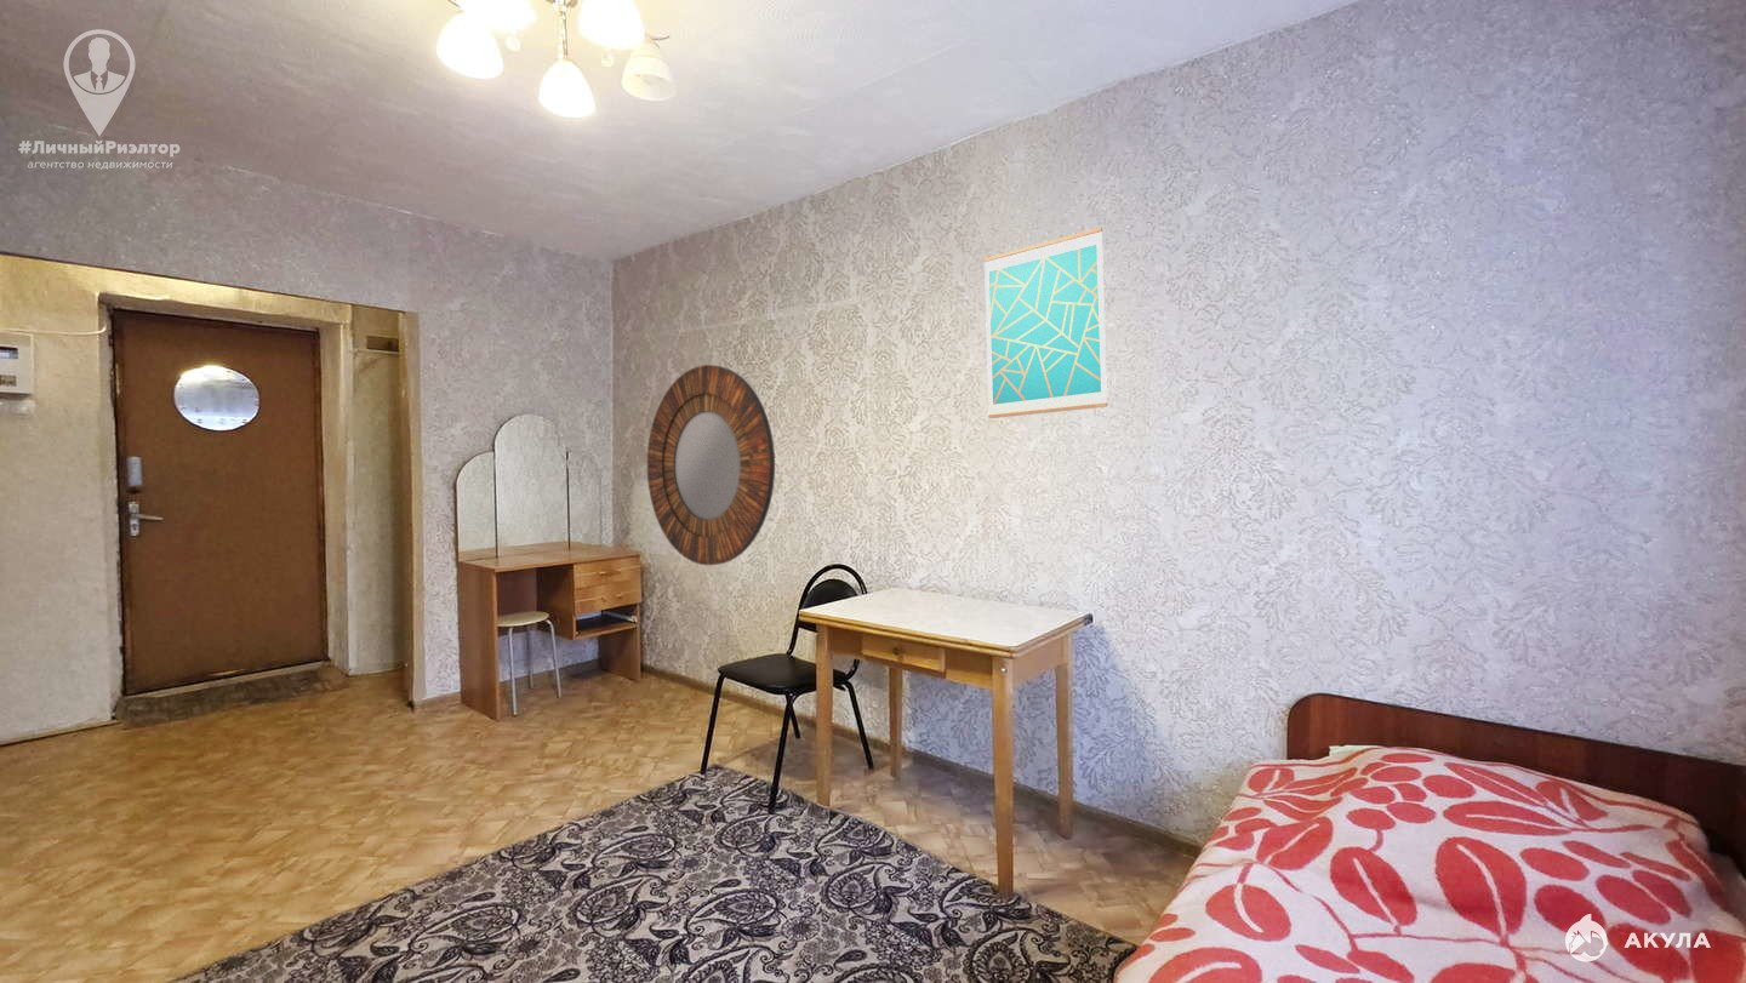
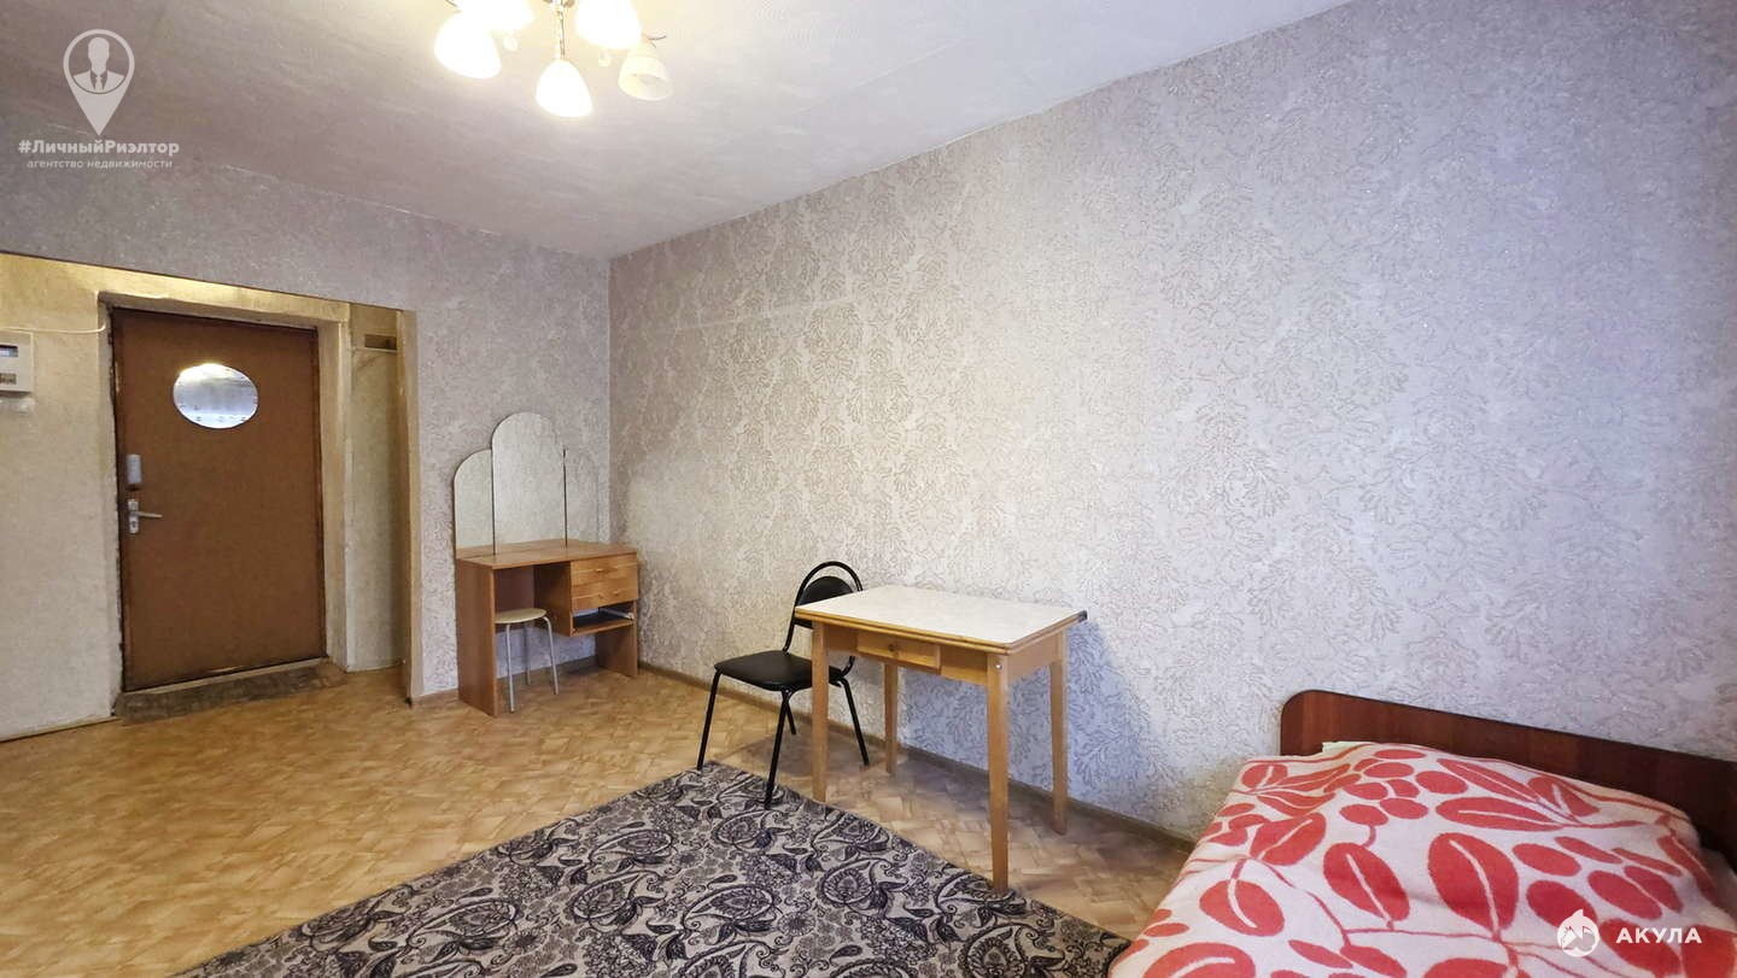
- wall art (1042, 328)
- home mirror (706, 465)
